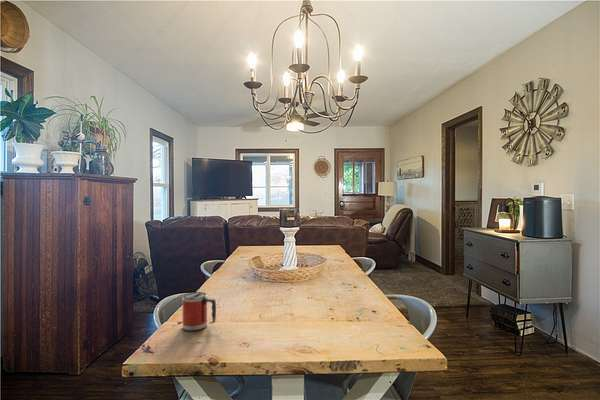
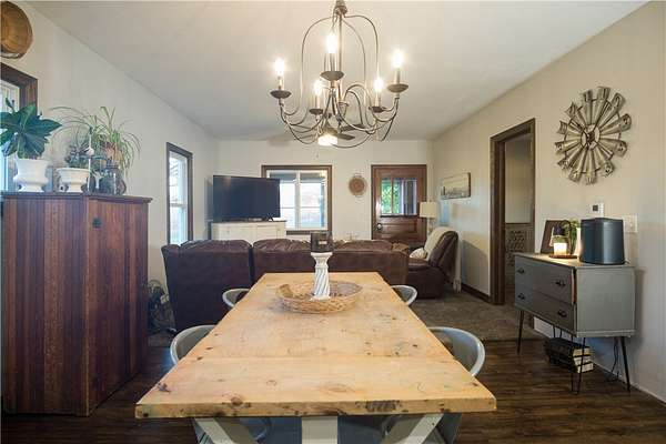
- mug (198, 310)
